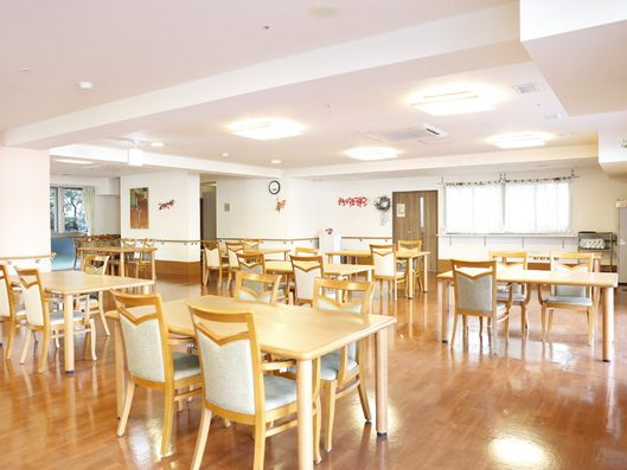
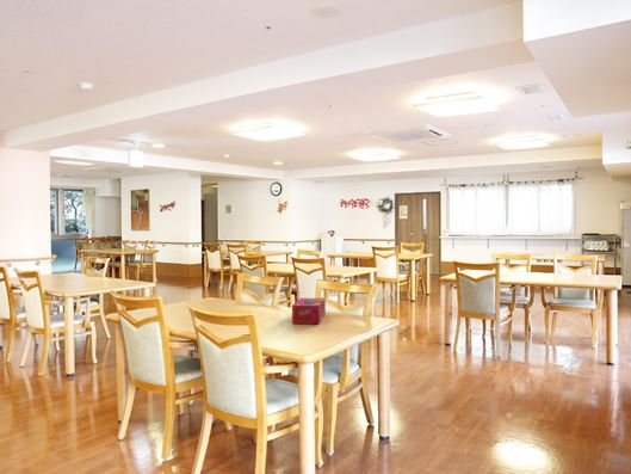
+ tissue box (309, 309)
